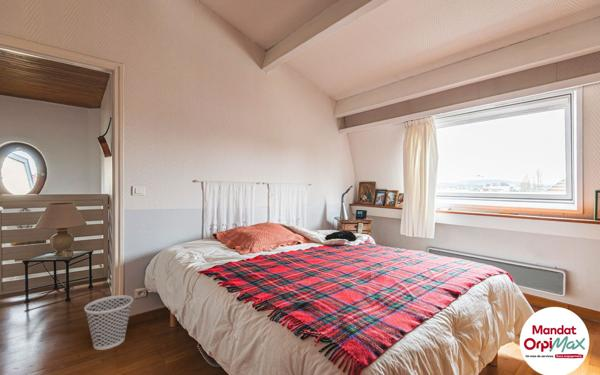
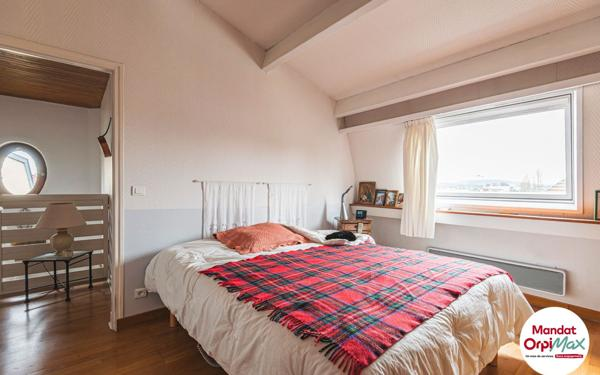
- wastebasket (109, 322)
